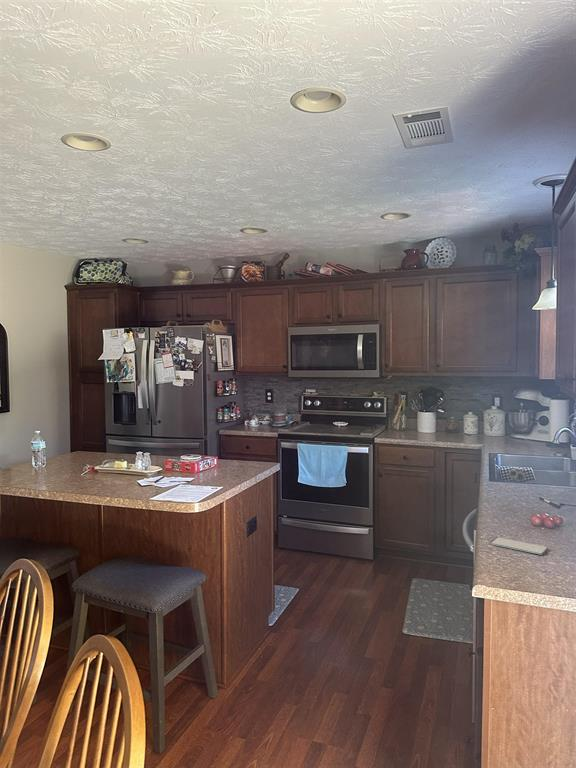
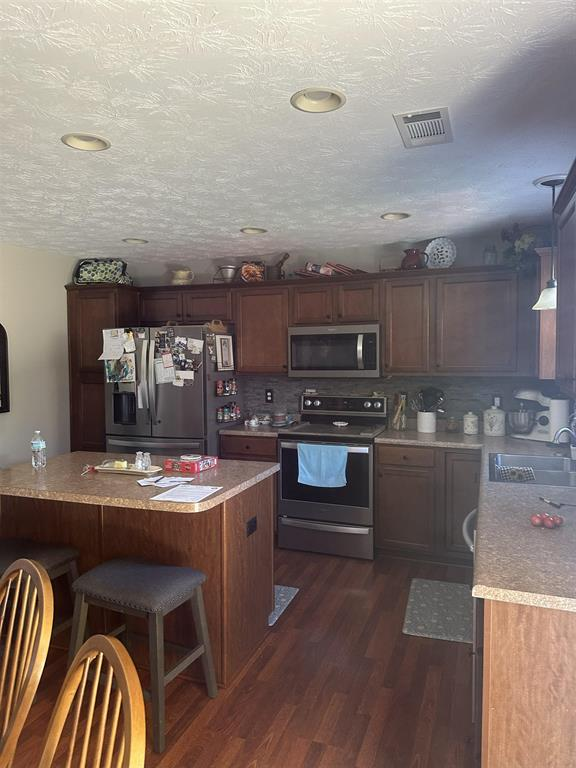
- smartphone (518, 545)
